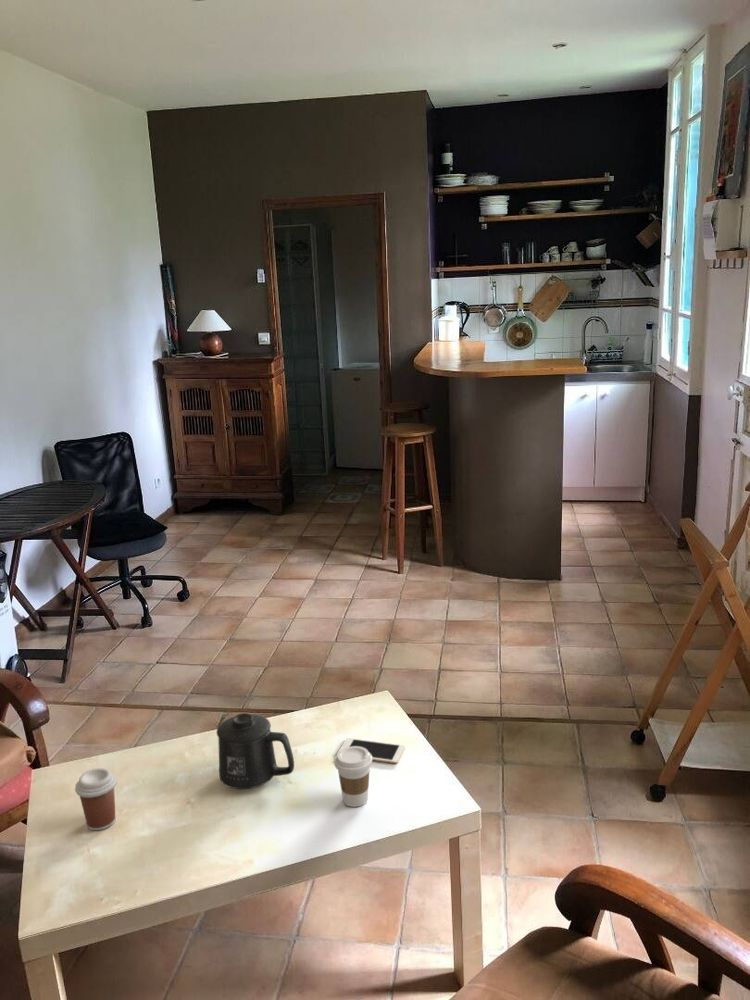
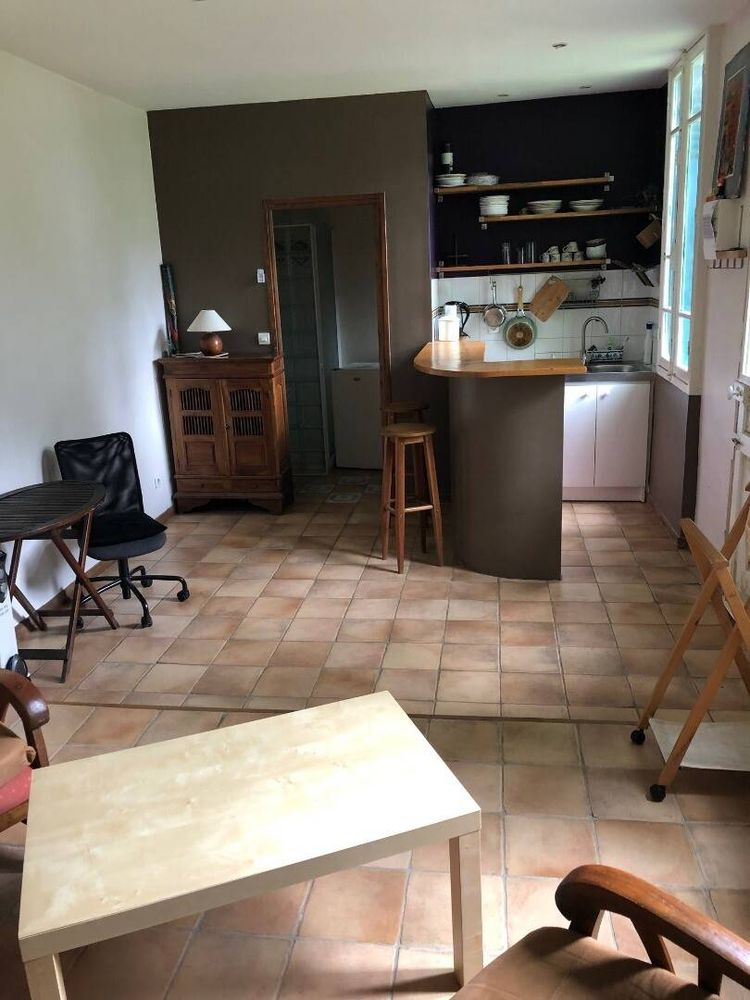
- cell phone (371, 750)
- coffee cup (354, 776)
- coffee cup (98, 799)
- mug (253, 746)
